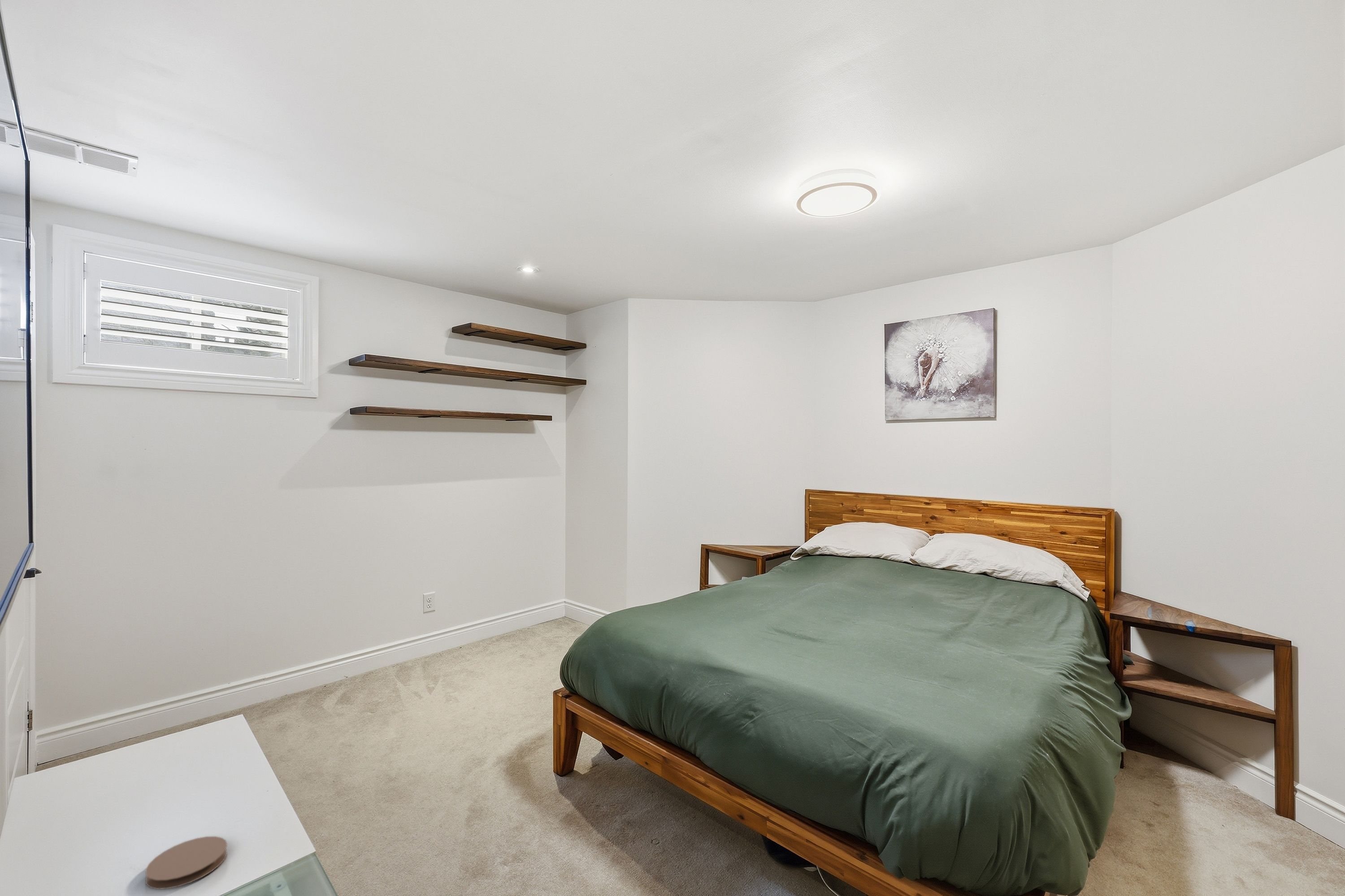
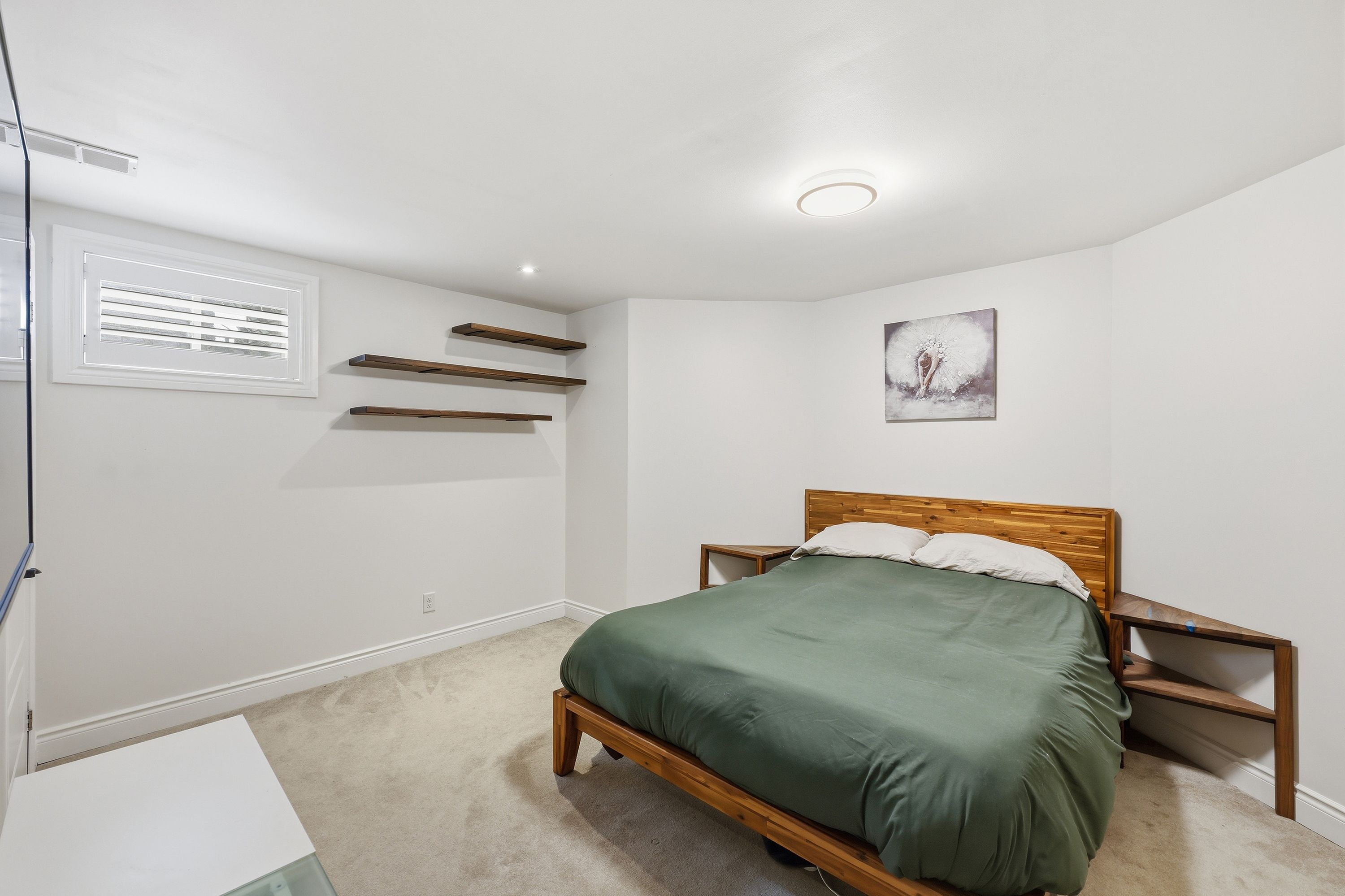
- coaster (187, 861)
